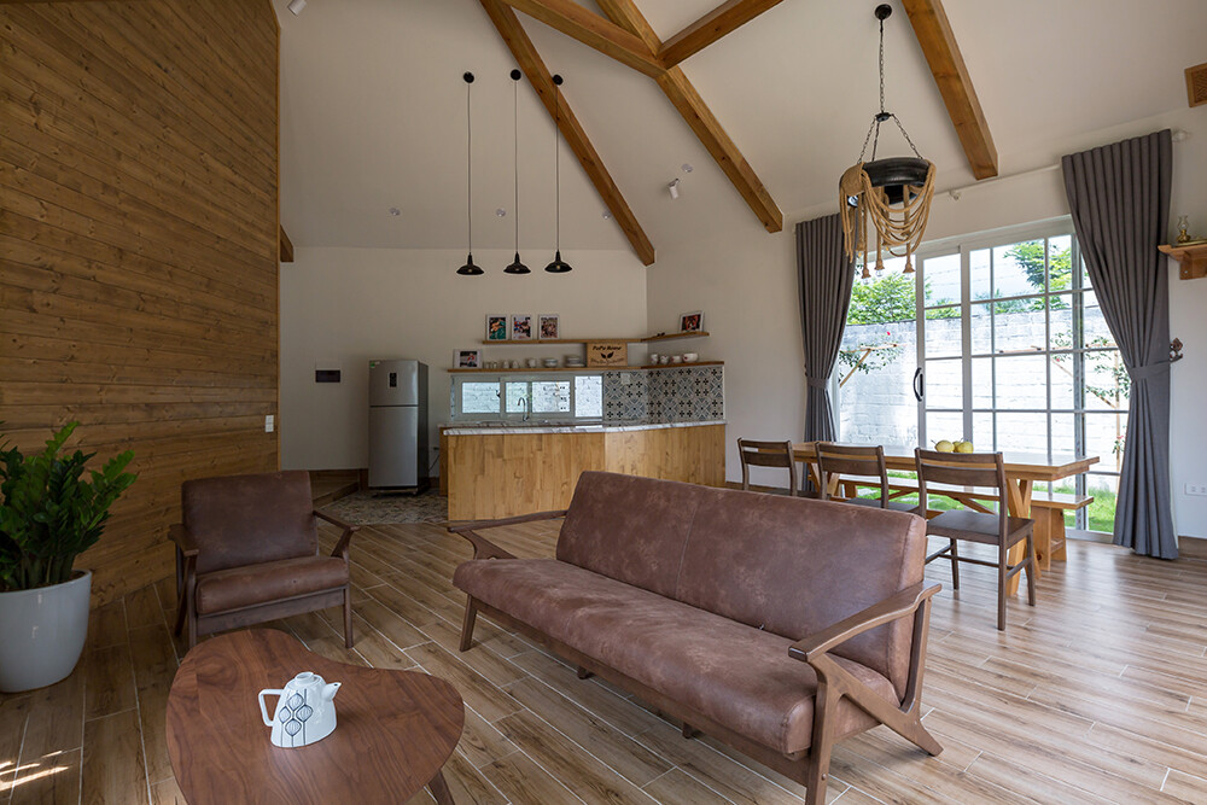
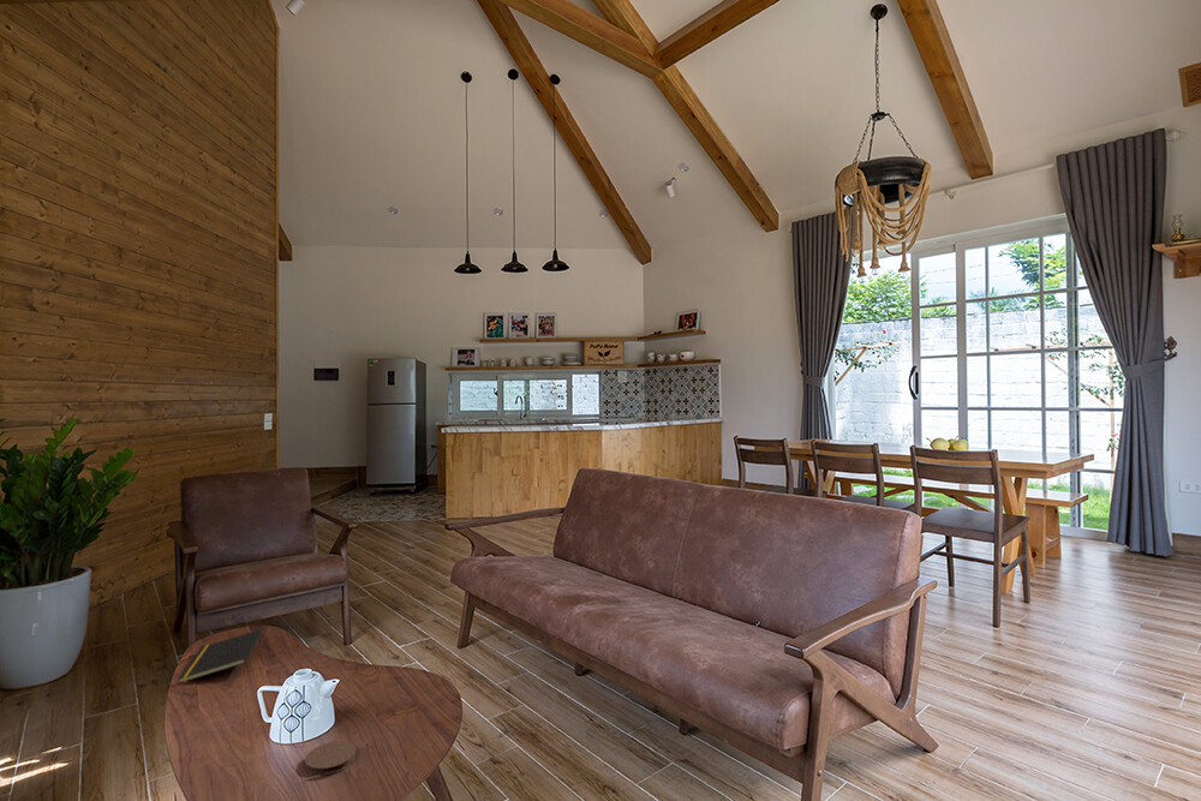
+ notepad (222, 654)
+ coaster (330, 757)
